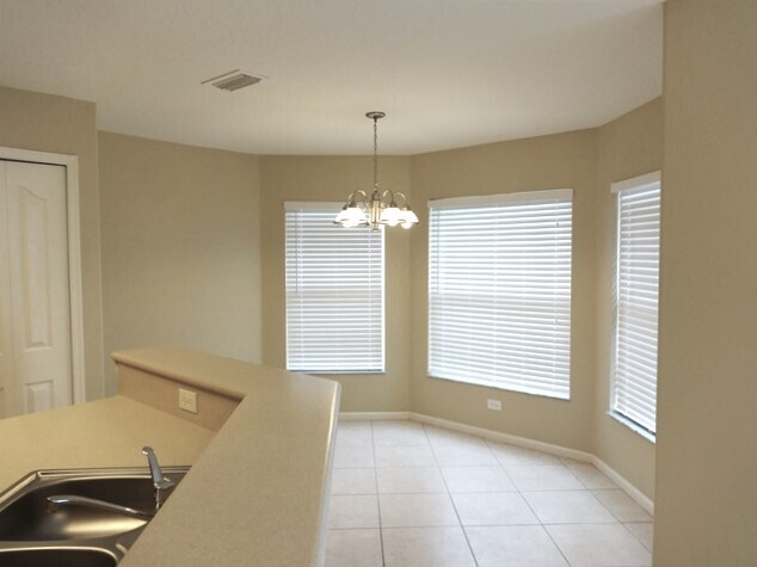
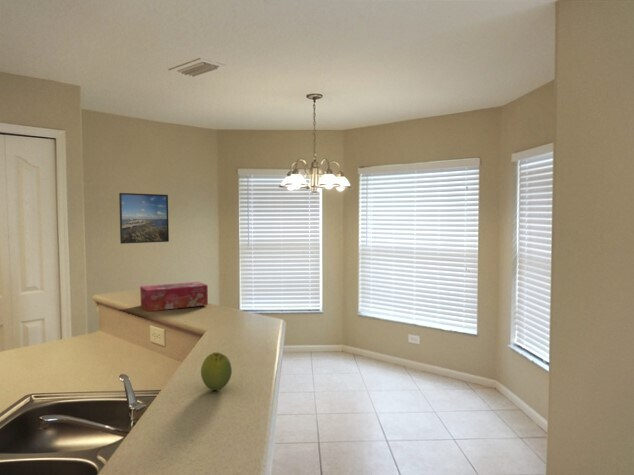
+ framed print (145, 218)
+ tissue box (174, 295)
+ fruit (216, 370)
